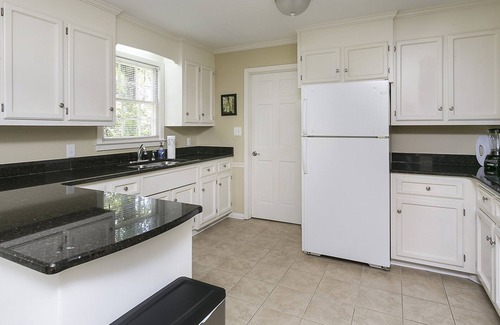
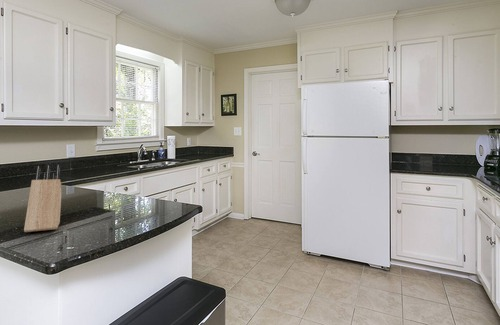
+ knife block (45, 194)
